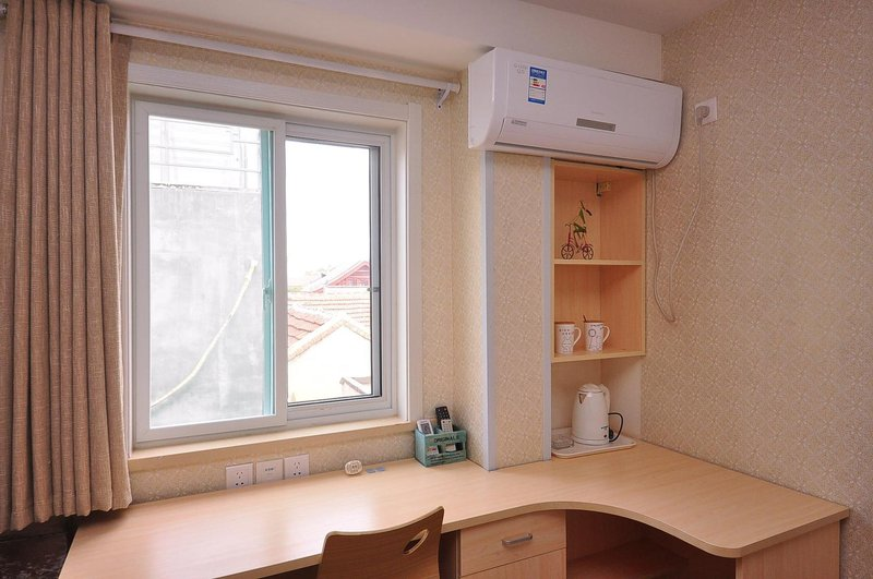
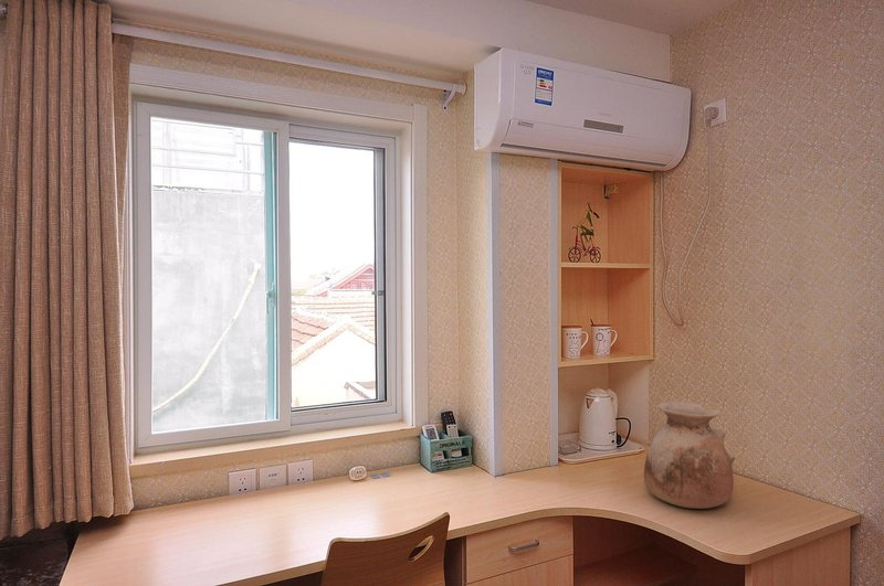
+ vase (687, 452)
